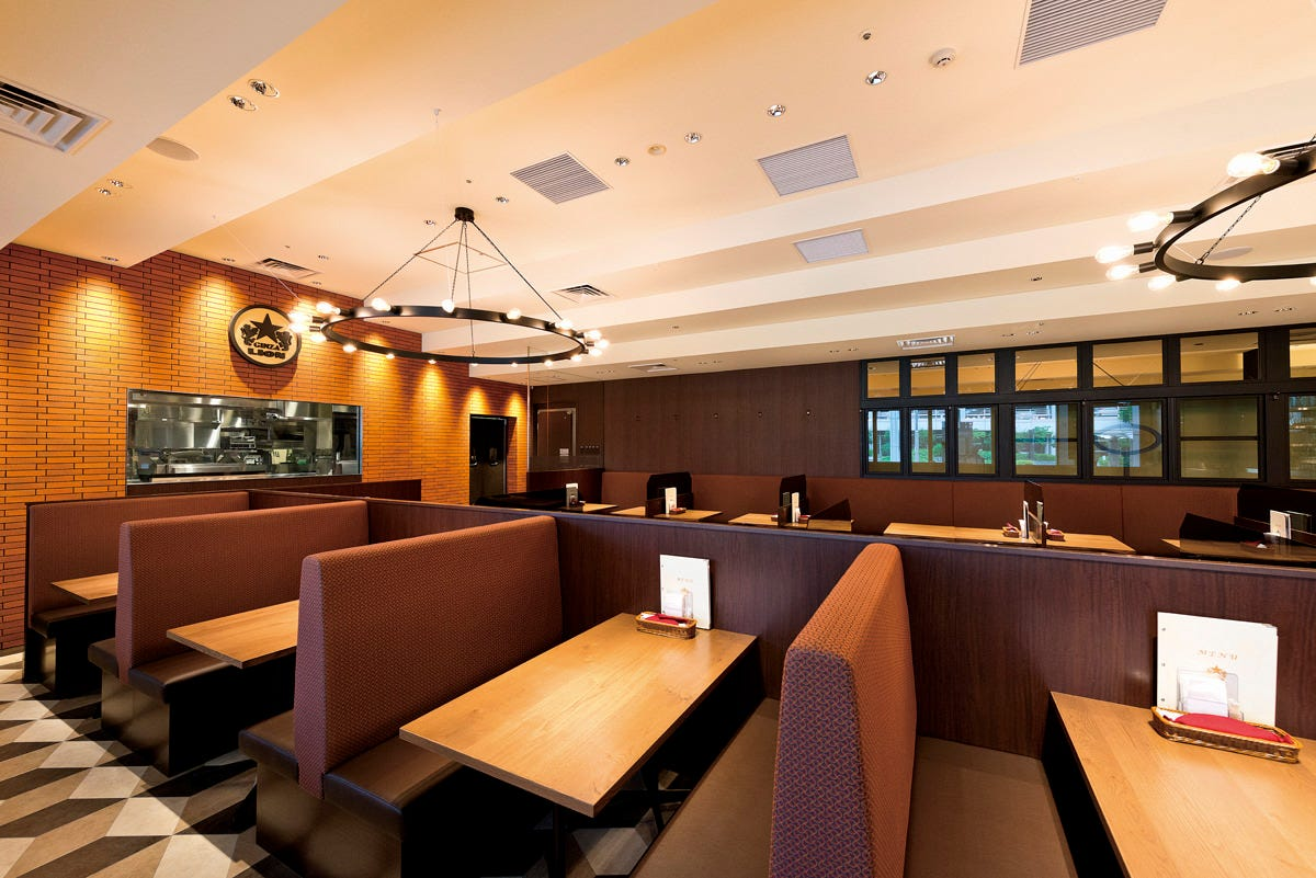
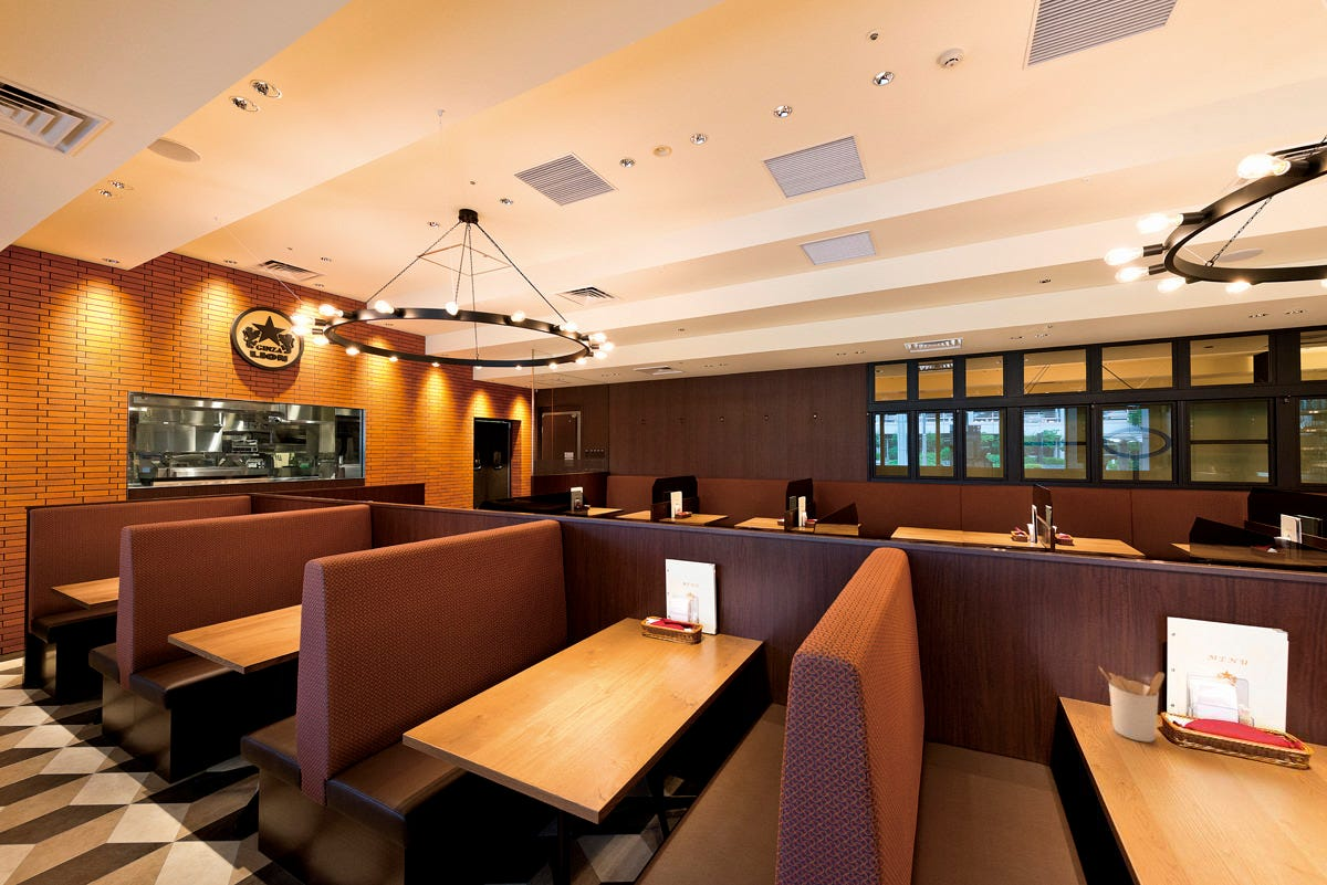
+ utensil holder (1131, 702)
